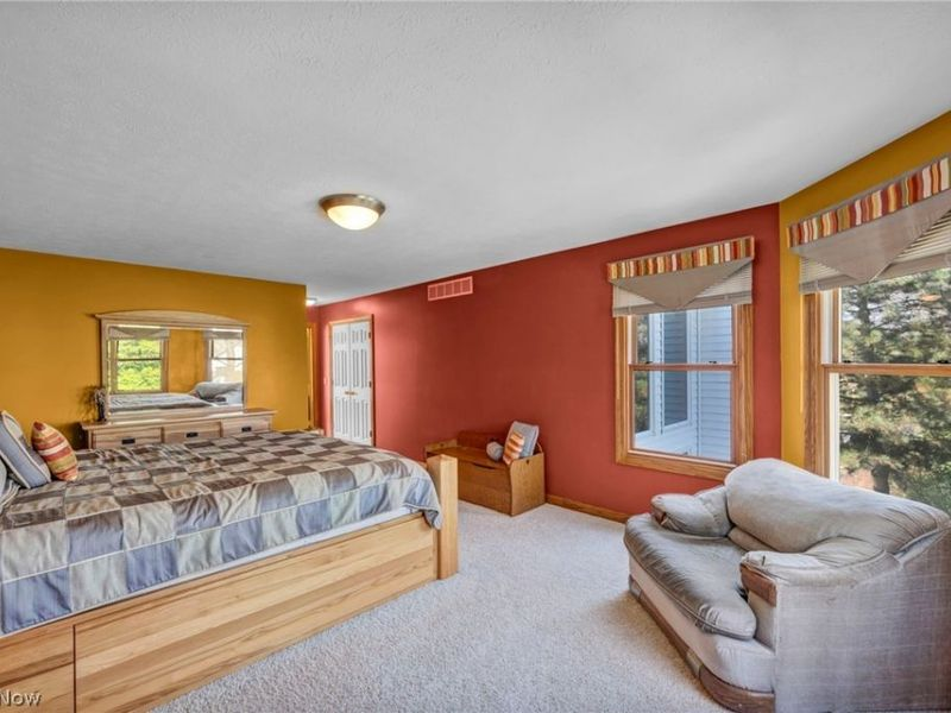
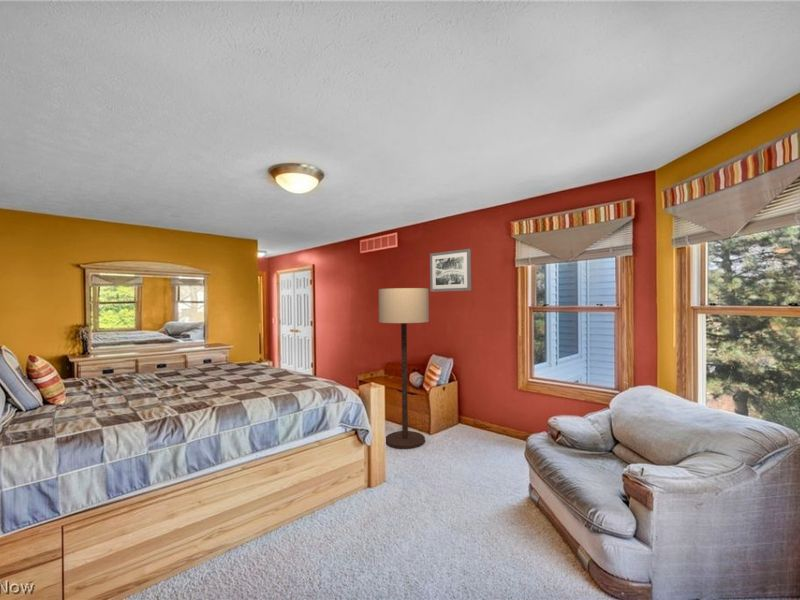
+ wall art (449, 271)
+ floor lamp (404, 365)
